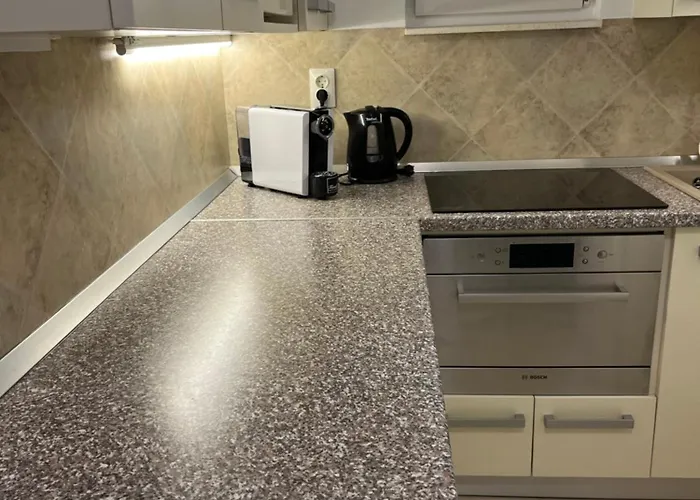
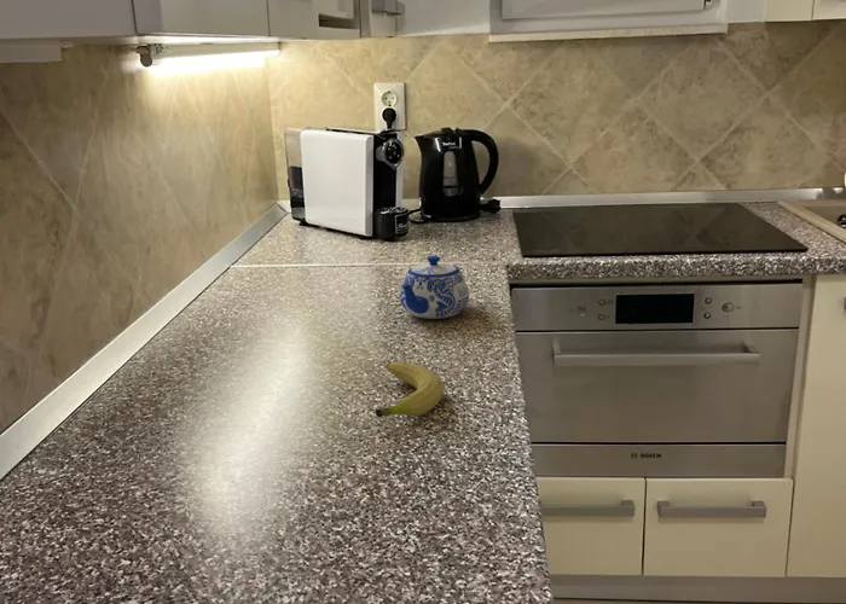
+ fruit (405, 397)
+ teapot (430, 286)
